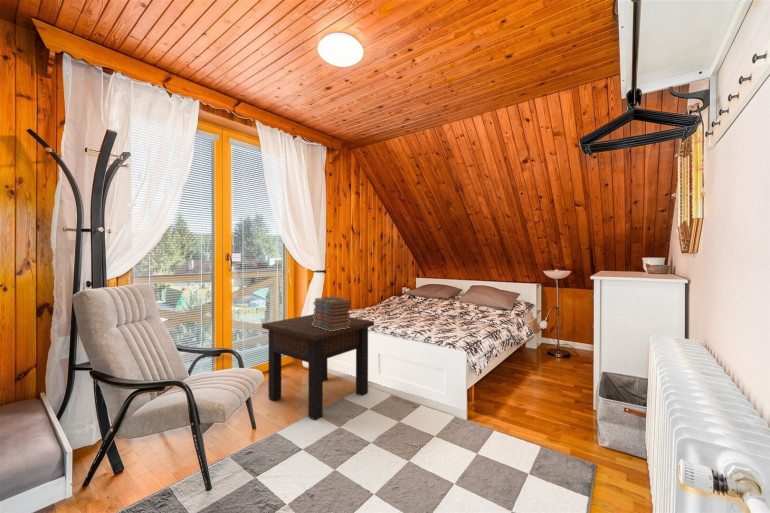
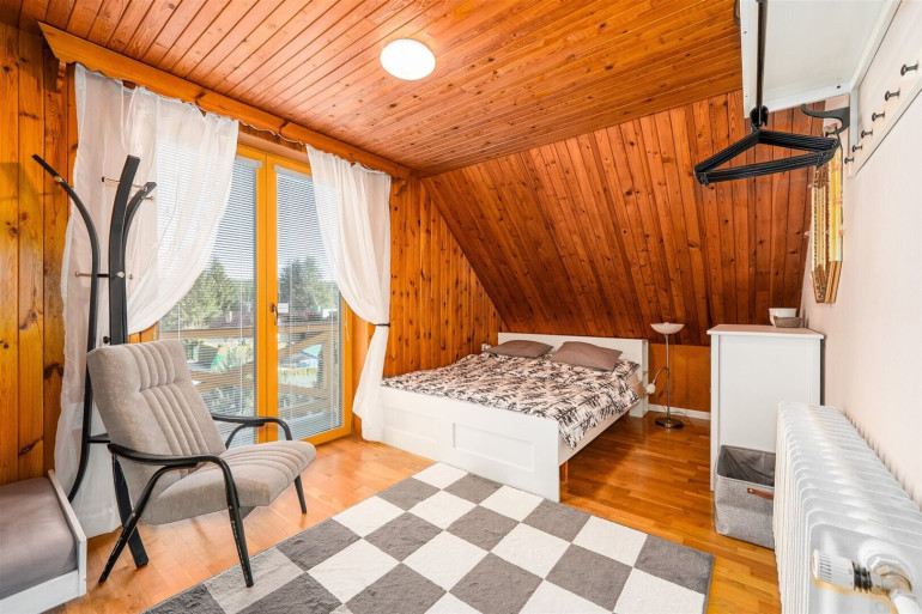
- book stack (332, 312)
- side table (319, 359)
